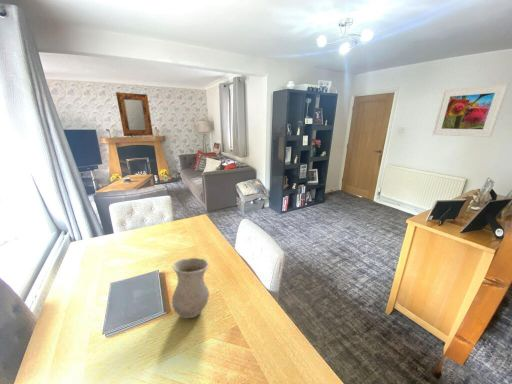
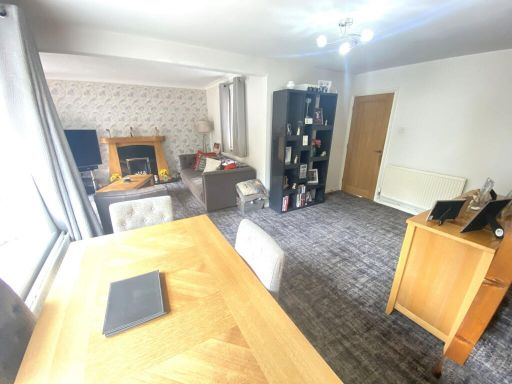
- vase (191, 286)
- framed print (466, 112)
- home mirror (135, 115)
